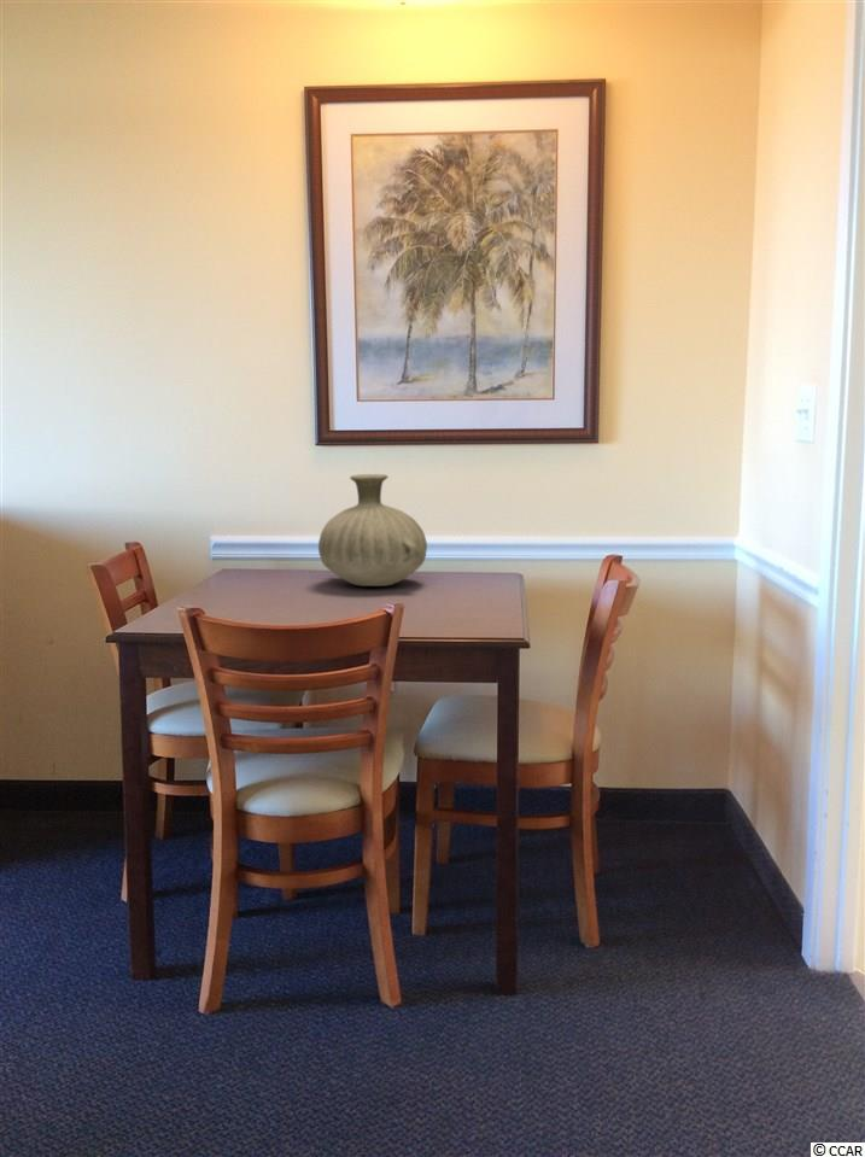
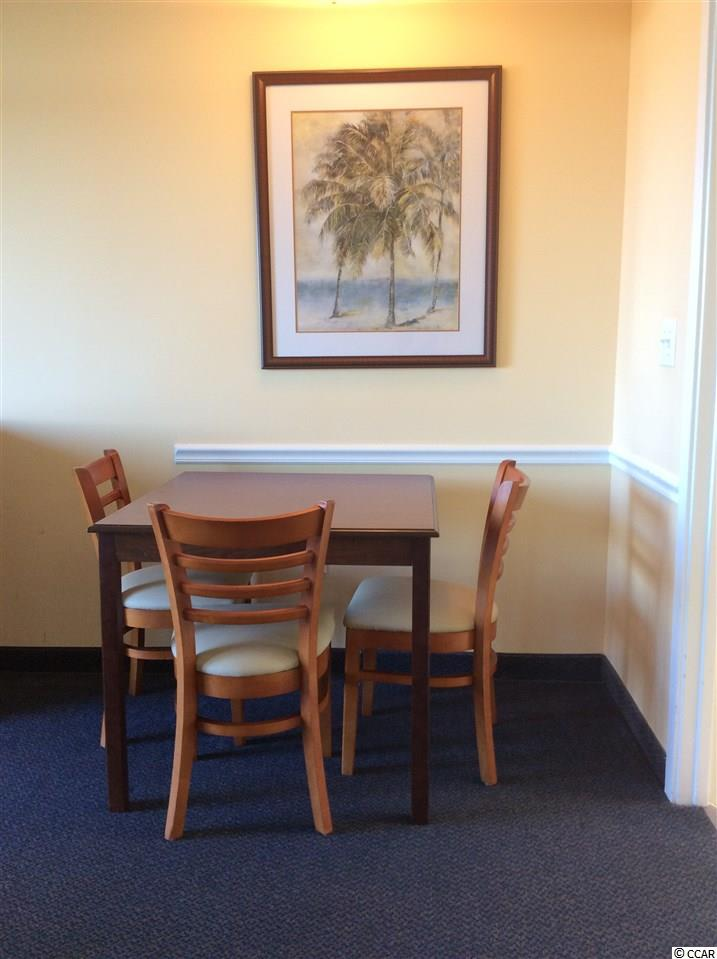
- vase (372, 530)
